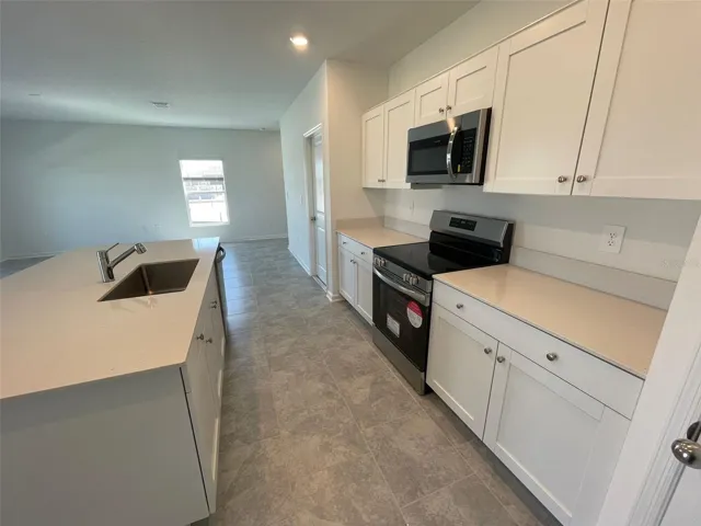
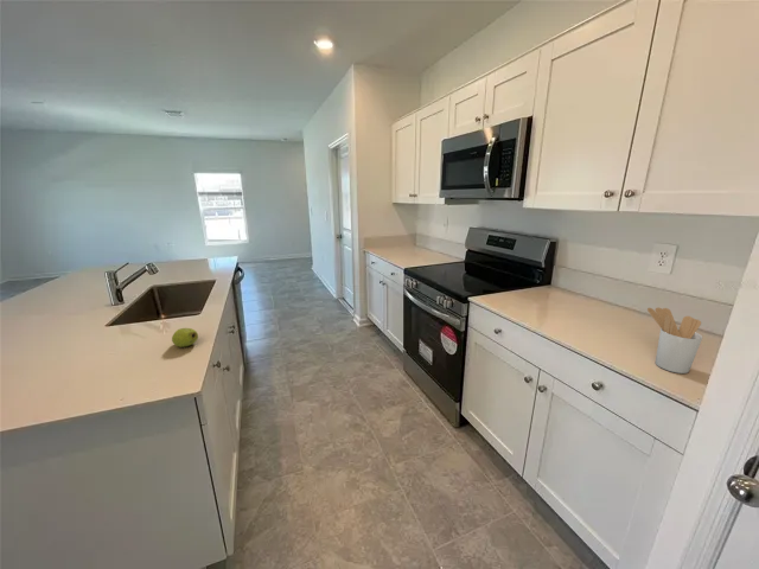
+ fruit (184, 335)
+ utensil holder (670, 338)
